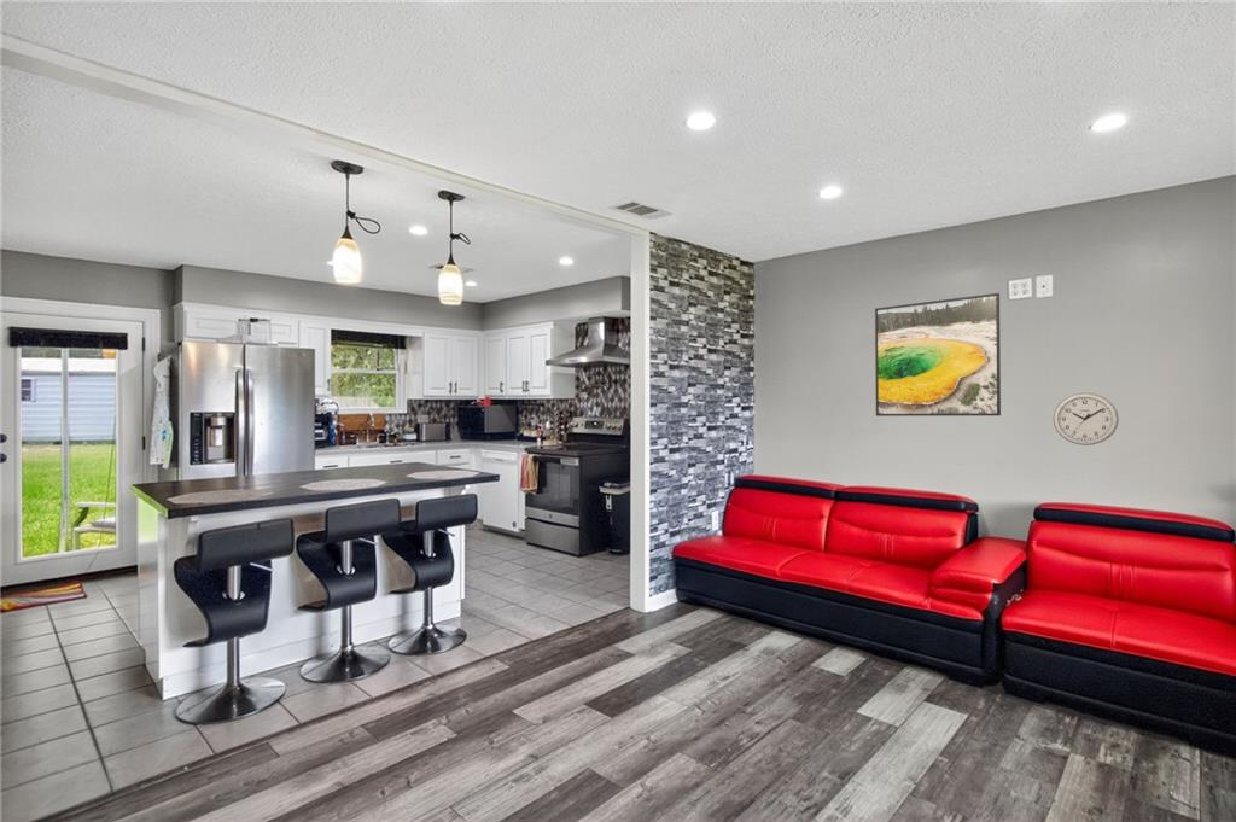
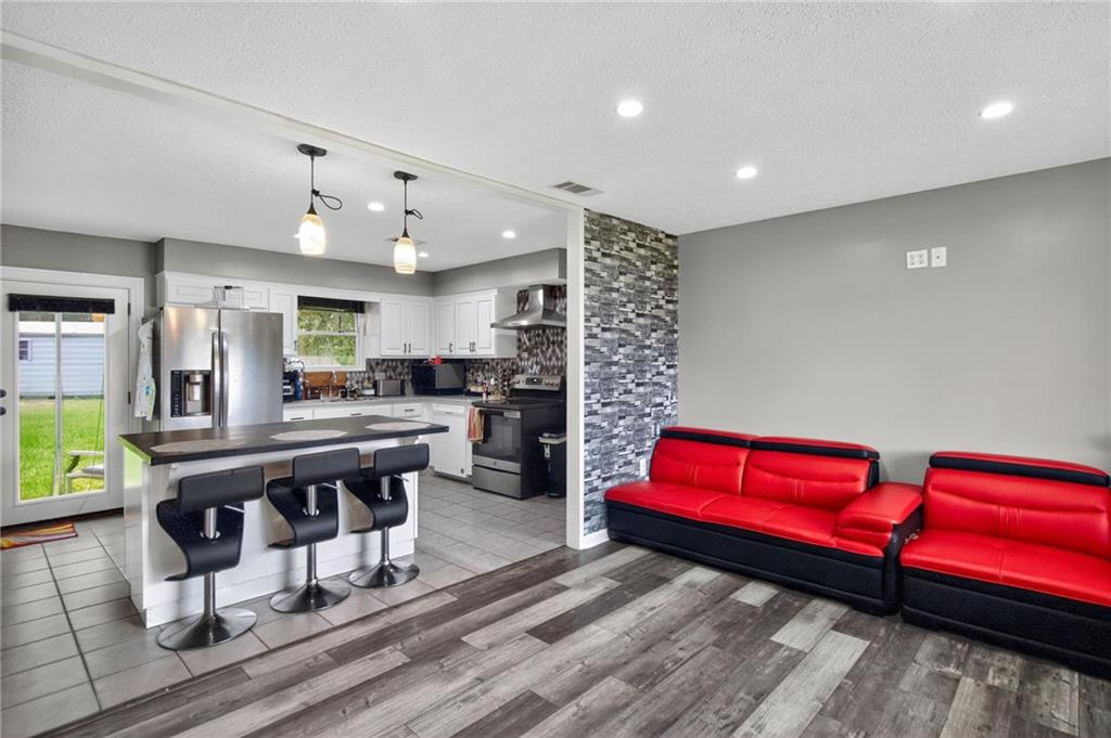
- wall clock (1084, 419)
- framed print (933, 358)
